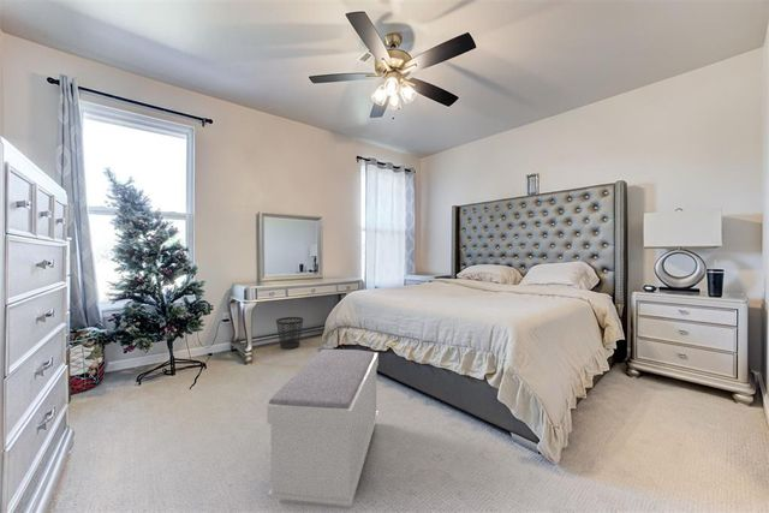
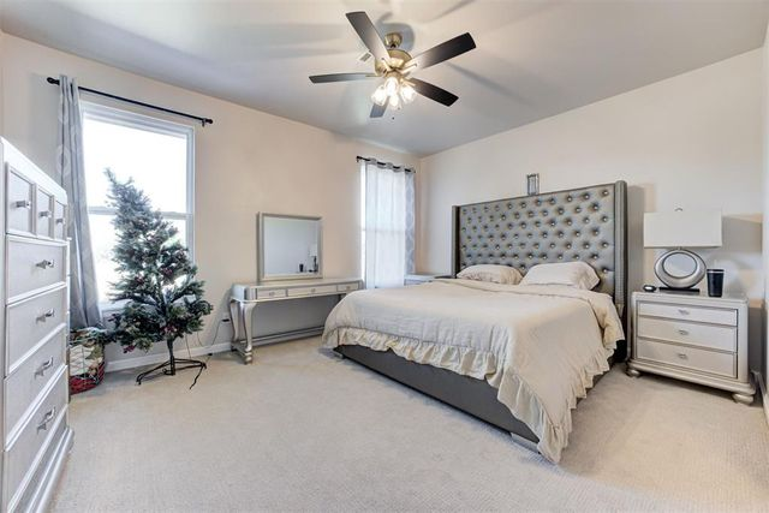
- wastebasket (290, 332)
- bench (333, 412)
